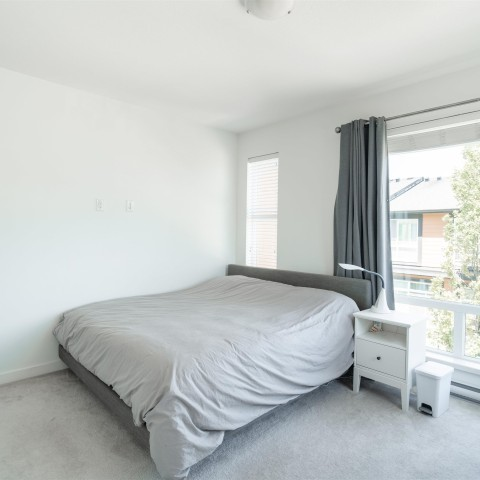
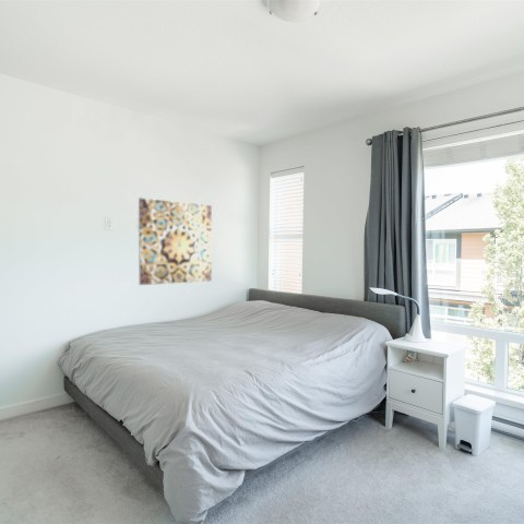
+ wall art (177, 242)
